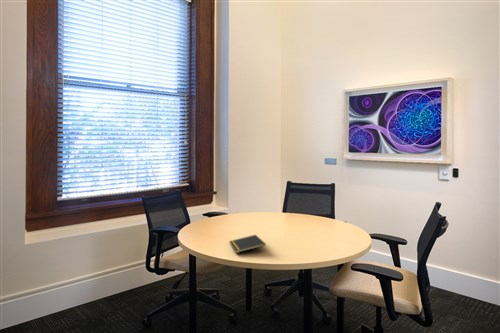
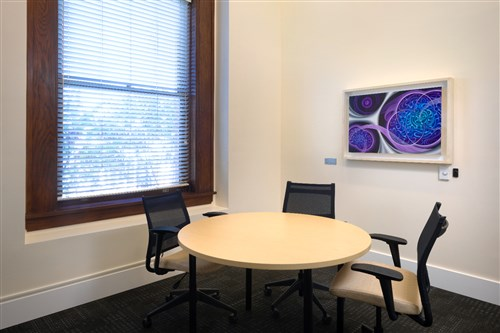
- notepad (246, 243)
